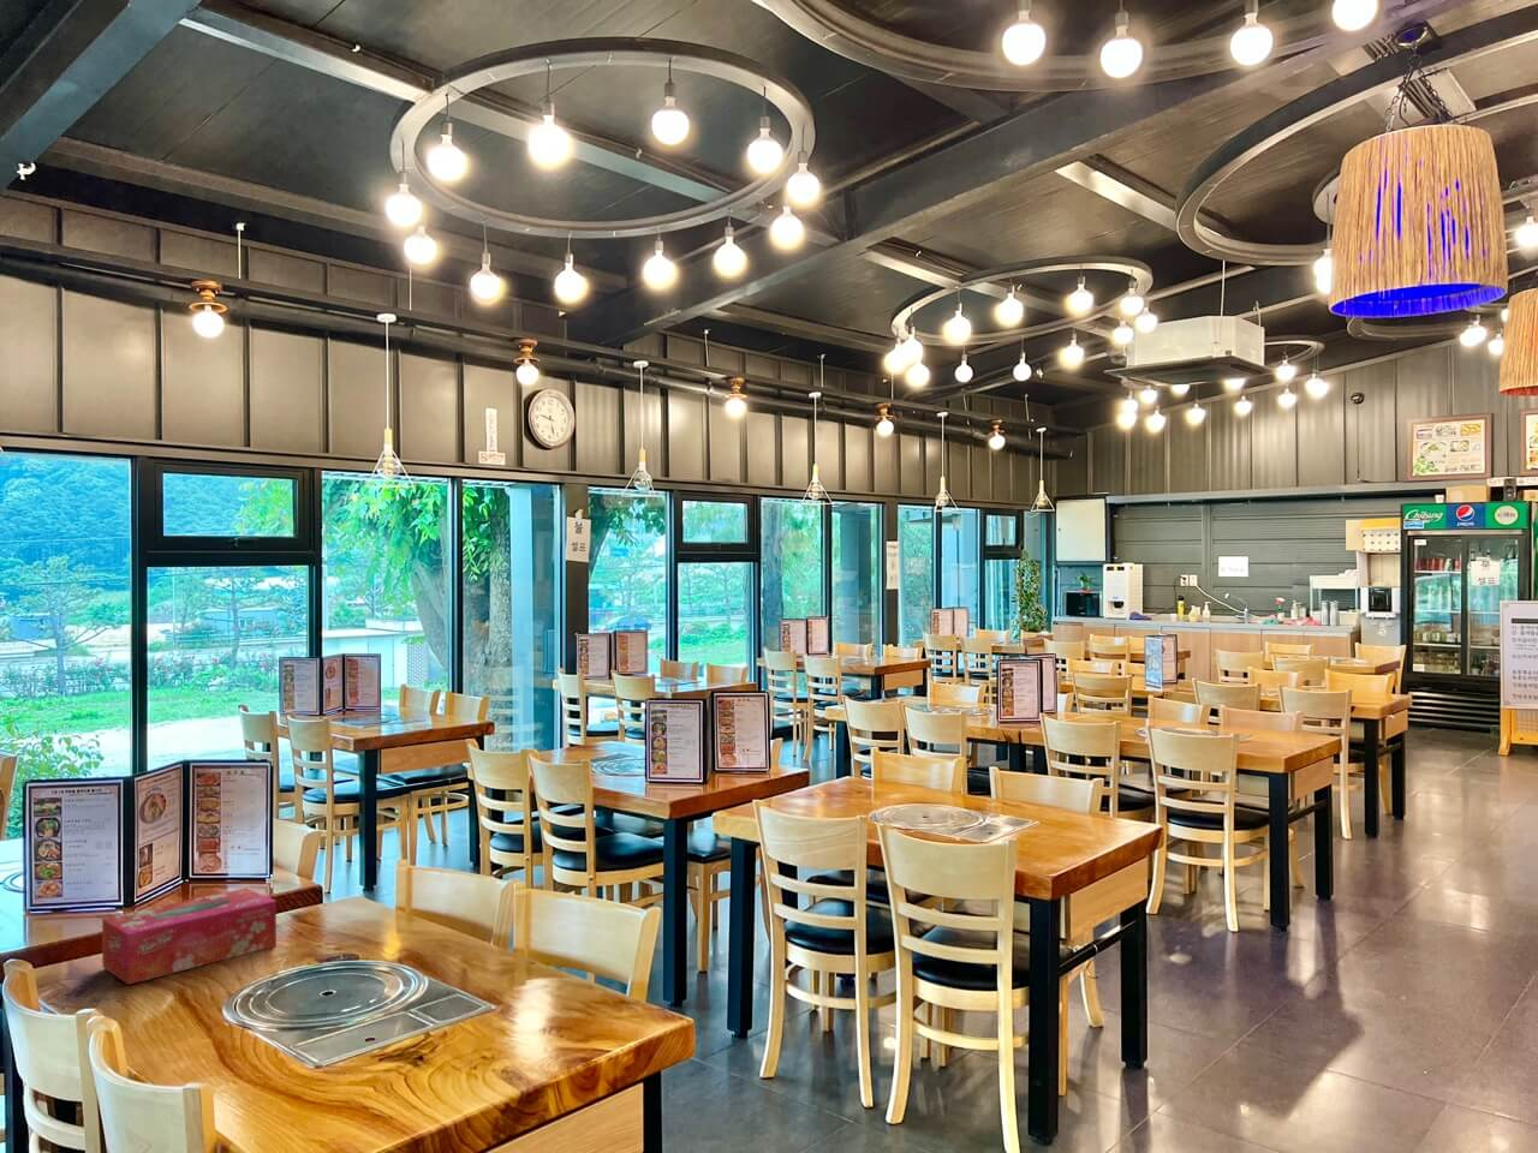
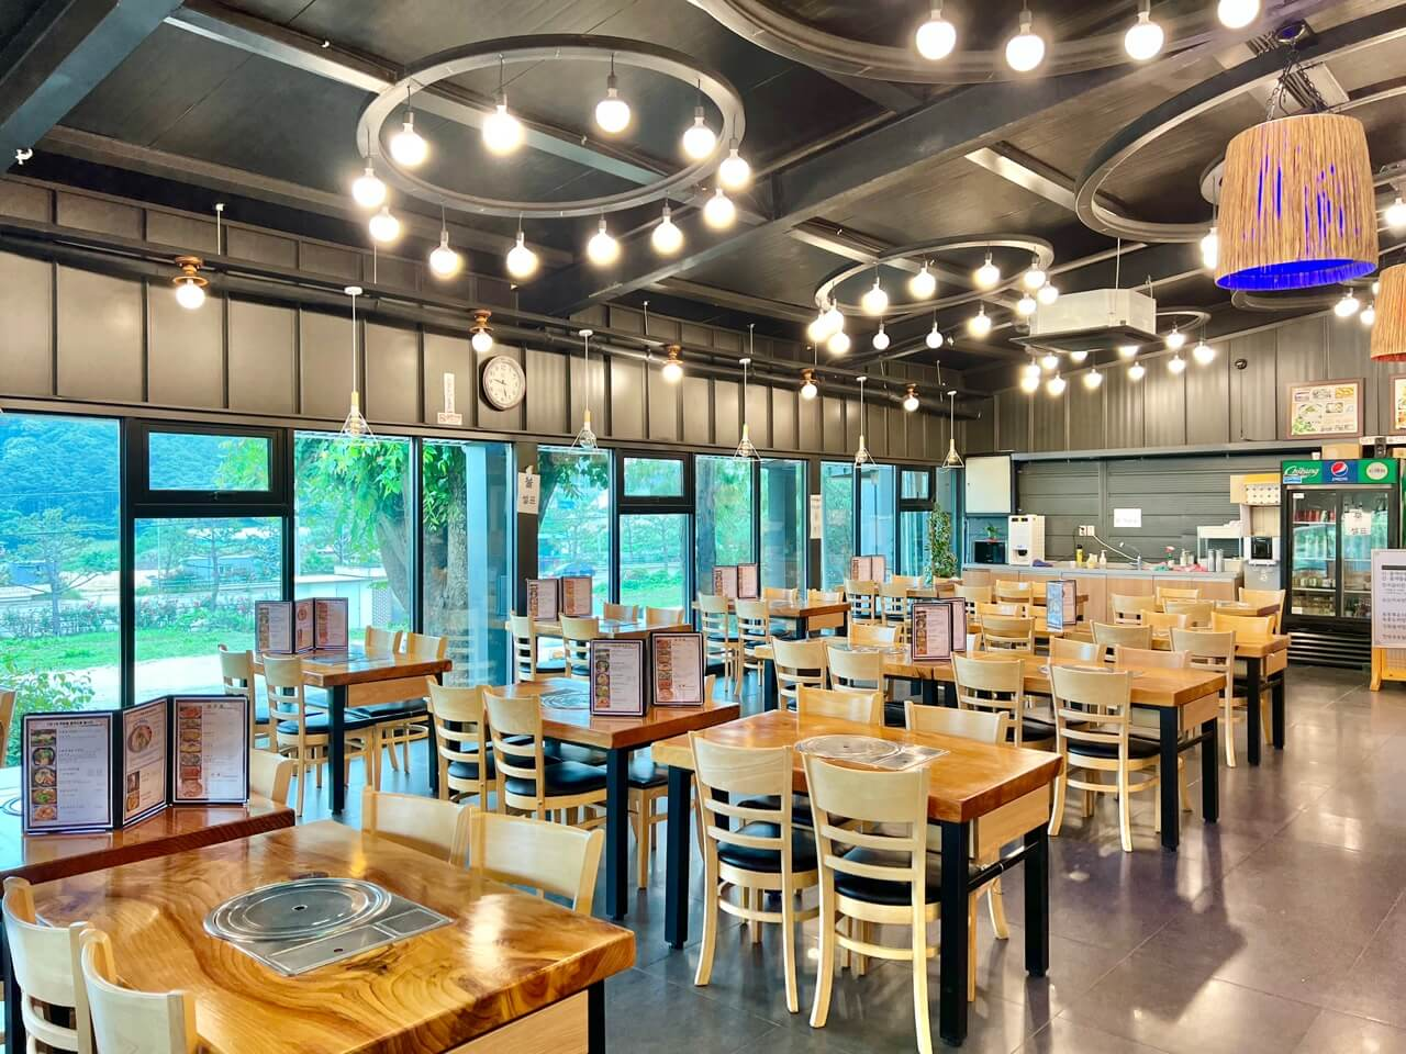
- tissue box (191, 933)
